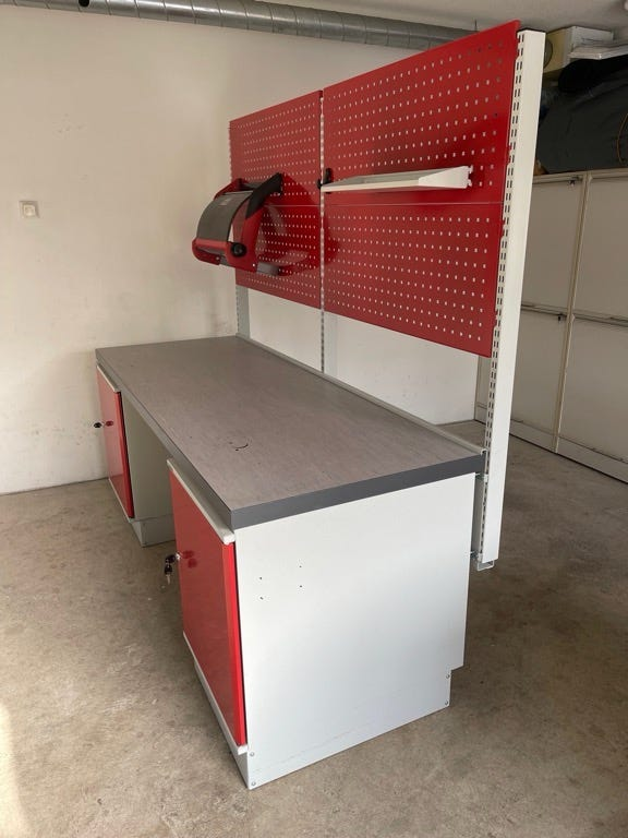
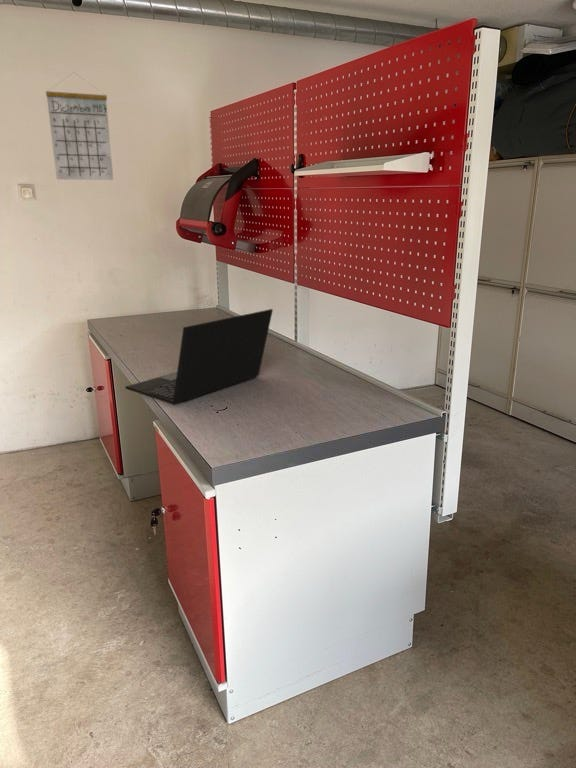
+ laptop (199, 349)
+ calendar (80, 127)
